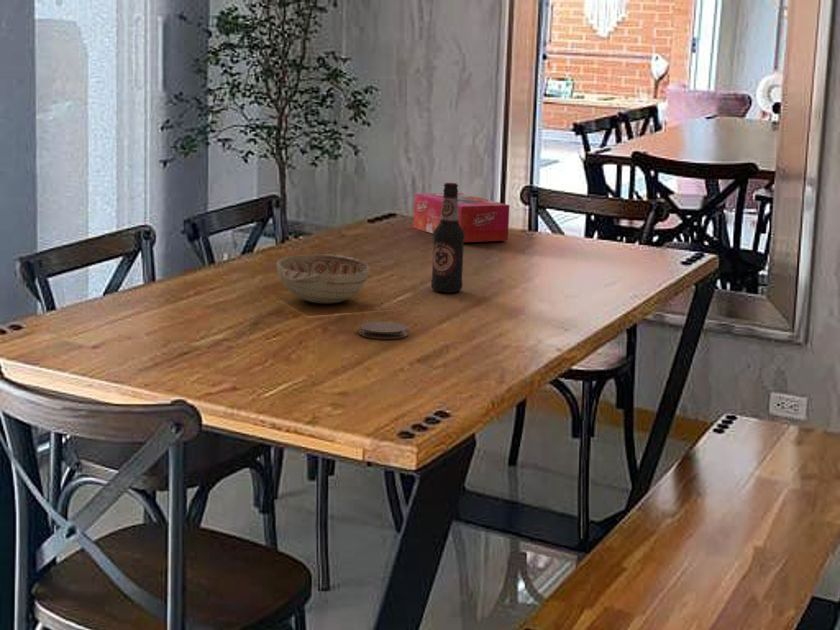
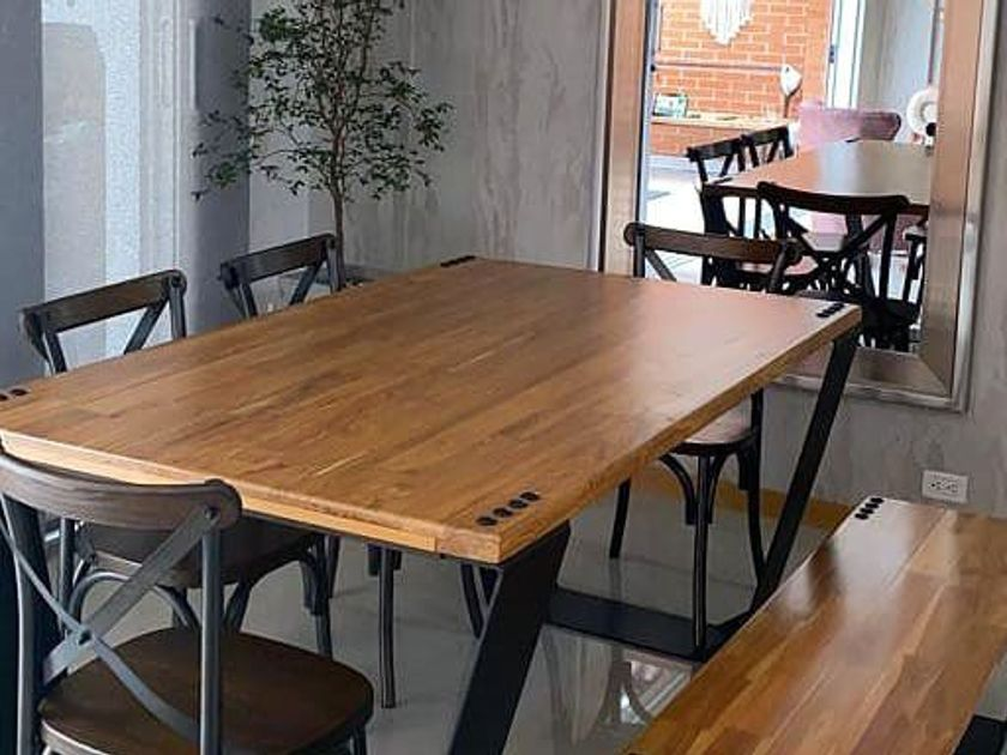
- tissue box (460, 216)
- bottle (448, 237)
- coaster (383, 330)
- decorative bowl (322, 281)
